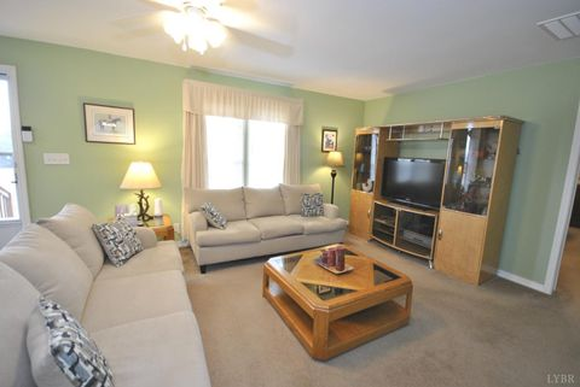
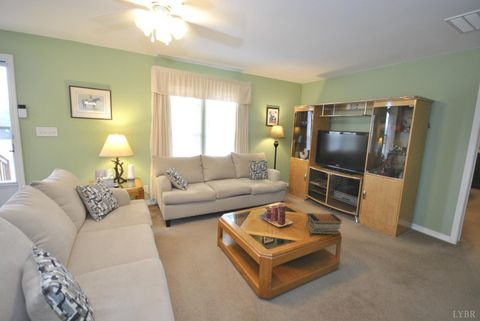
+ book stack (323, 223)
